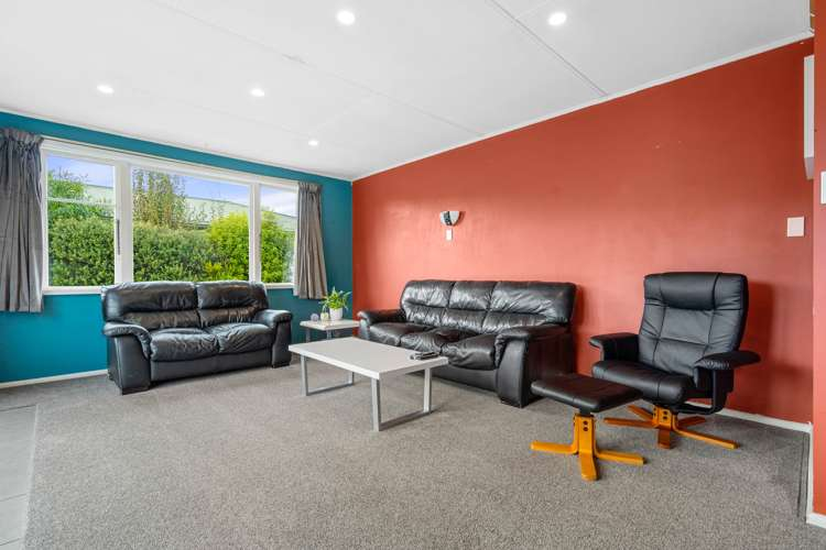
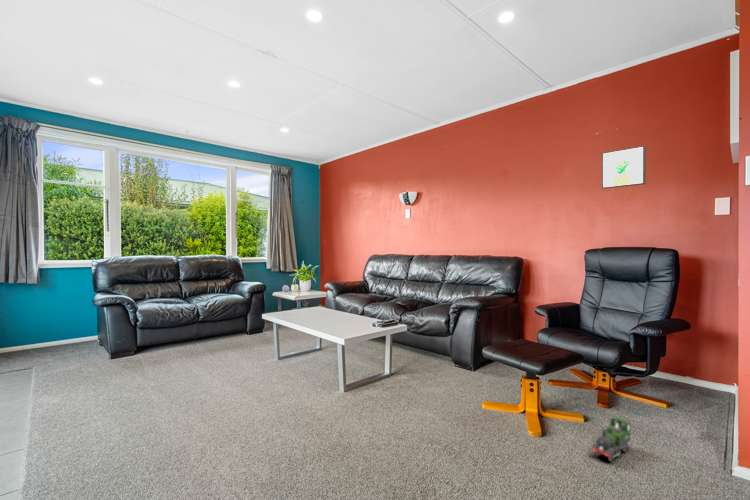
+ toy train (611, 439)
+ wall art (622, 168)
